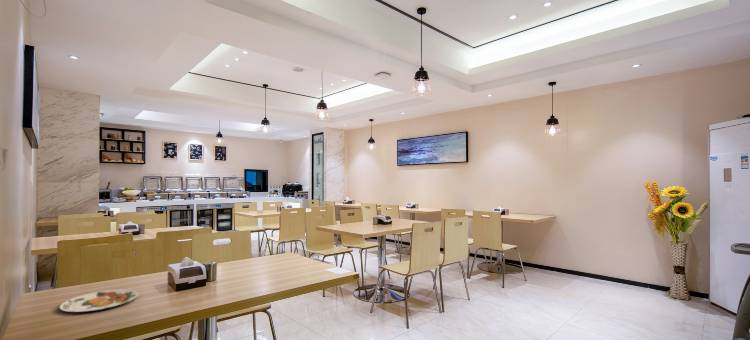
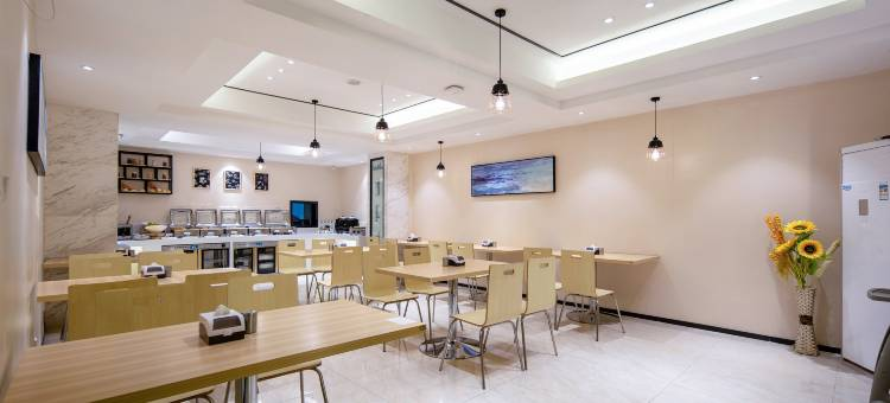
- plate (101, 300)
